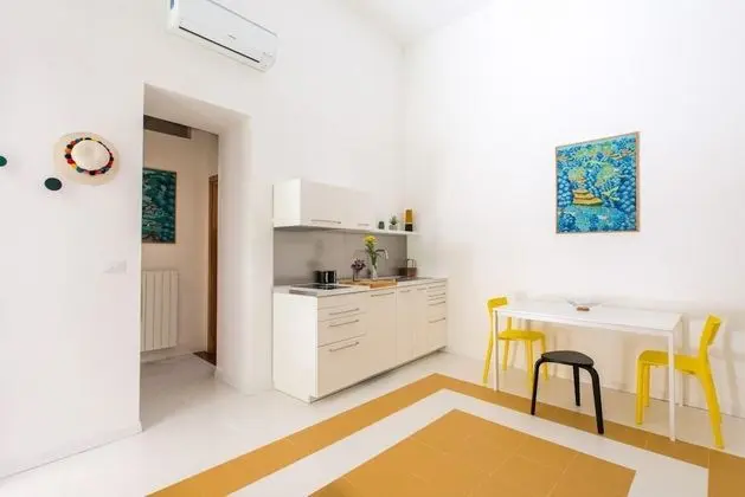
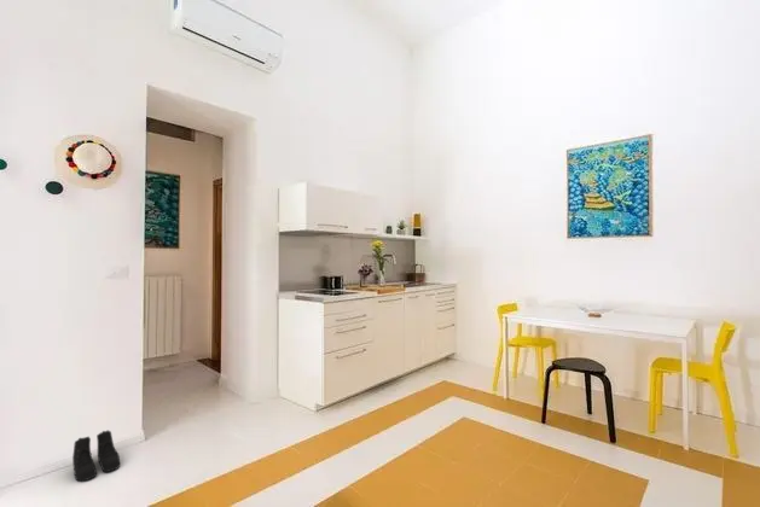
+ boots (98, 451)
